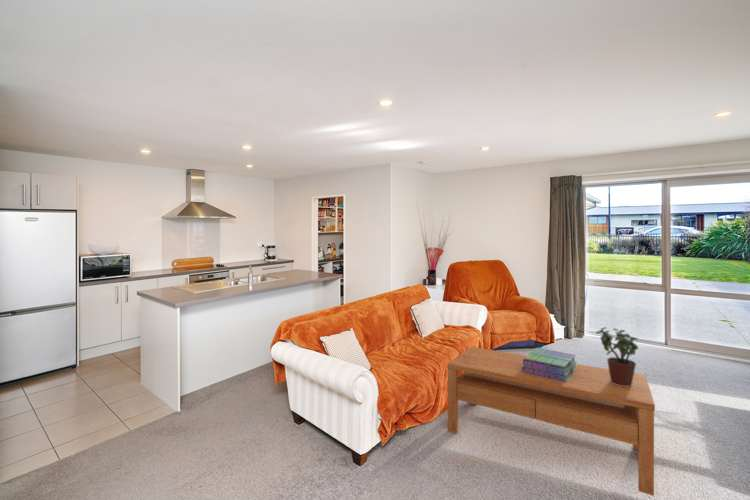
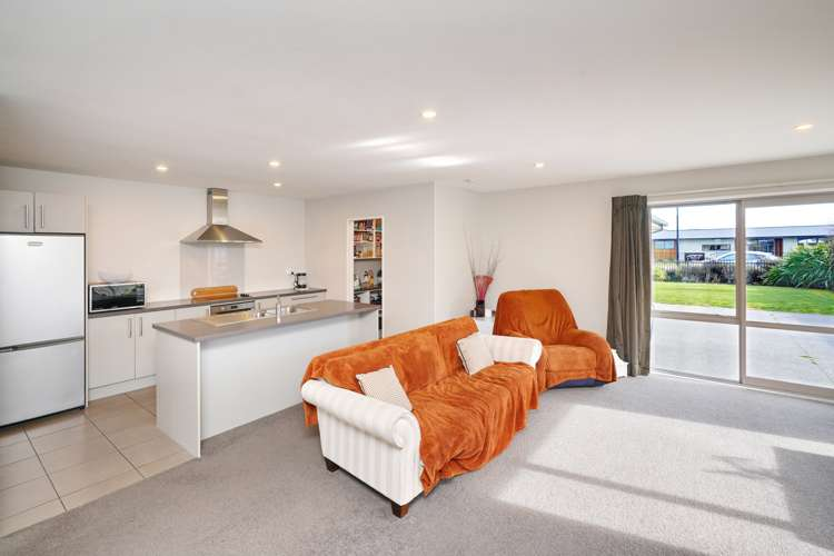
- potted plant (621, 354)
- coffee table (541, 404)
- stack of books (549, 362)
